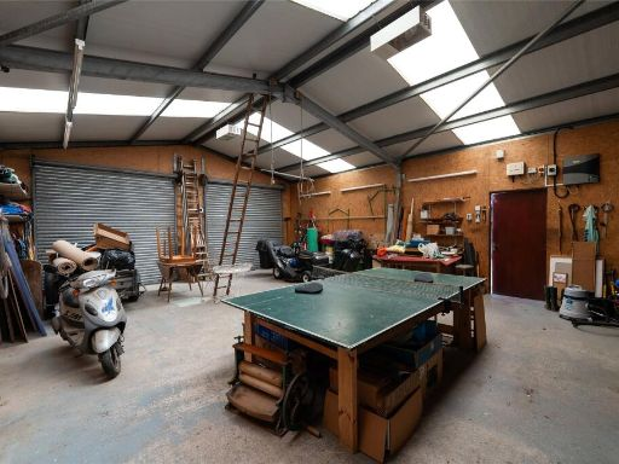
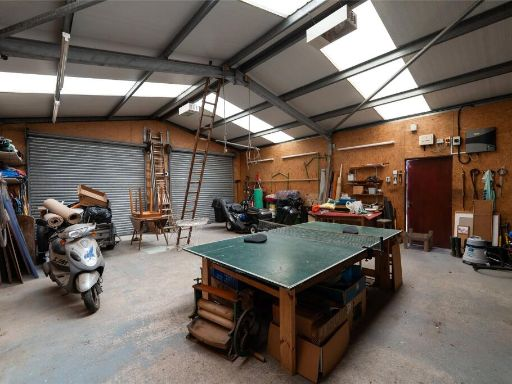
+ stool (418, 239)
